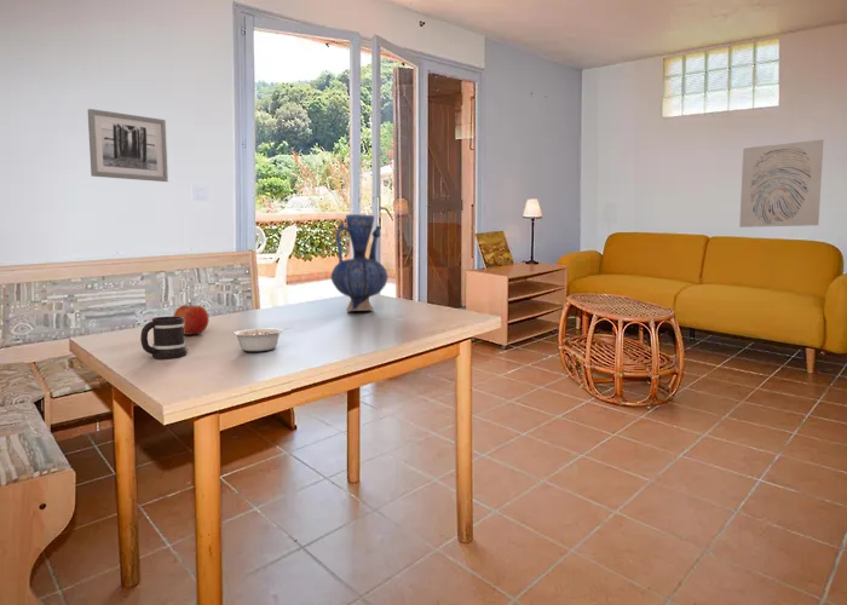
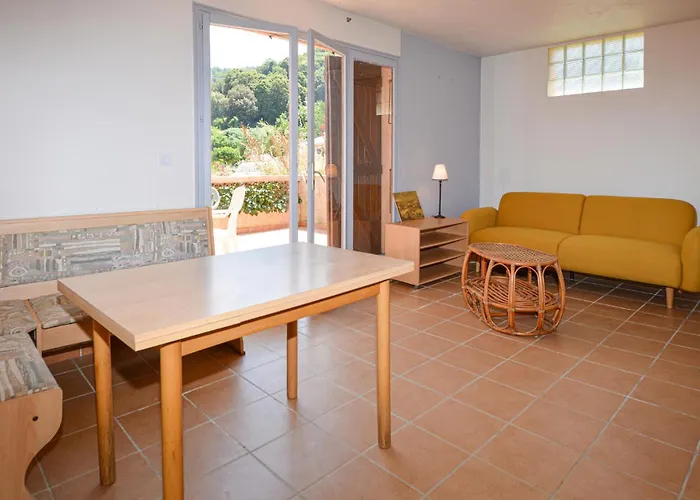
- legume (260, 338)
- fruit (190, 317)
- wall art (779, 185)
- vase (358, 263)
- wall art (129, 146)
- mug (162, 336)
